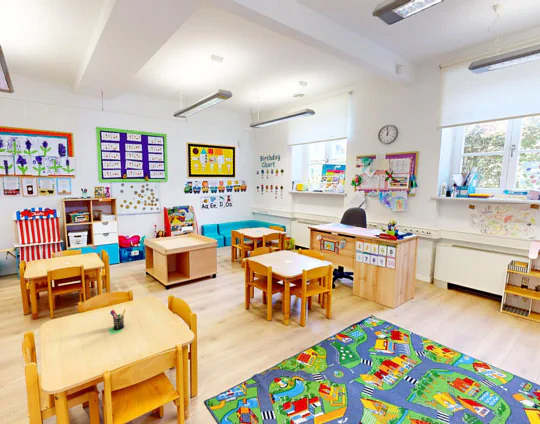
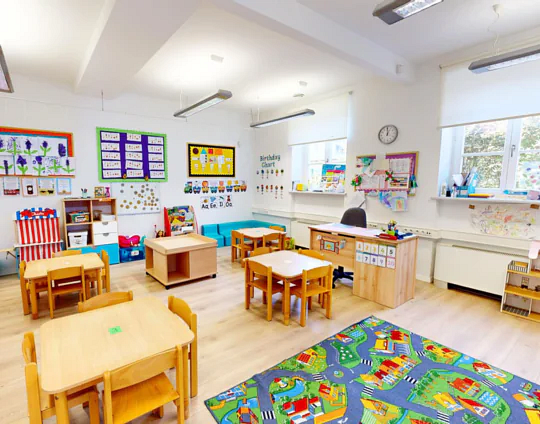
- pen holder (118, 318)
